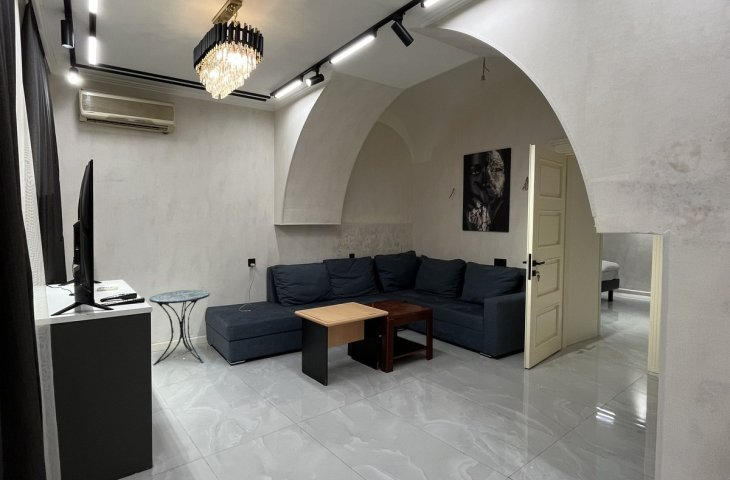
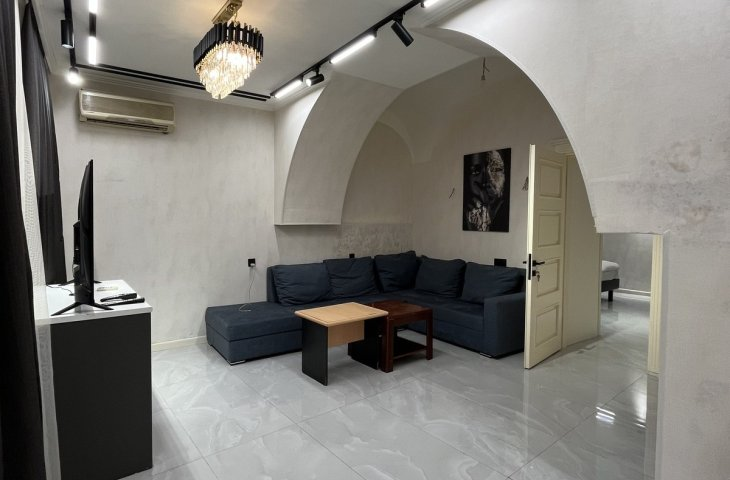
- side table (181, 327)
